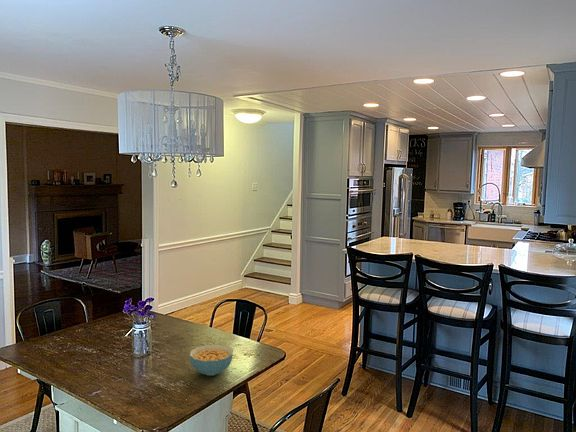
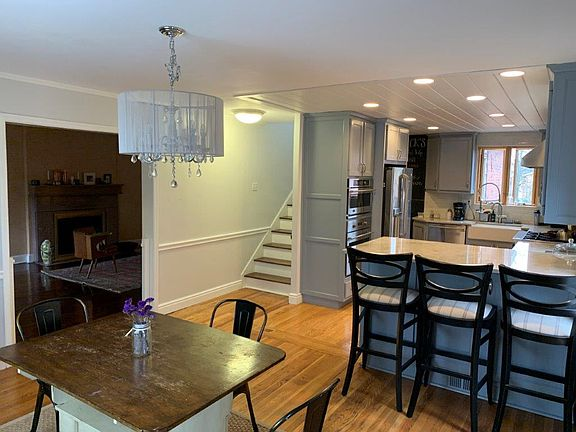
- cereal bowl (211, 362)
